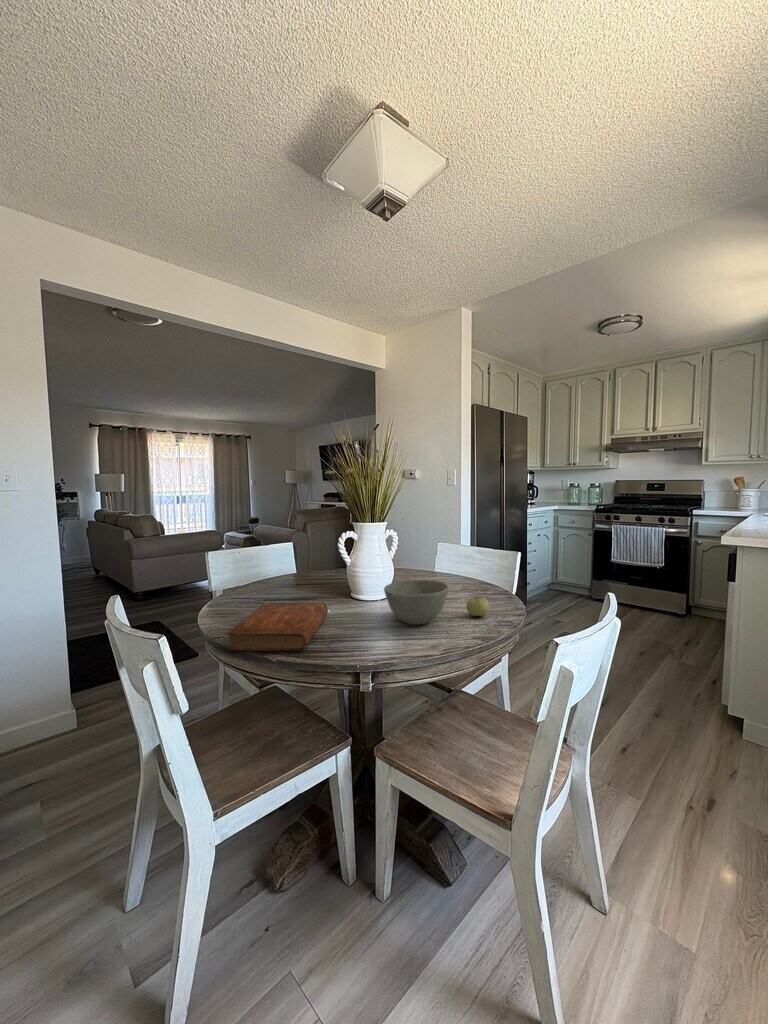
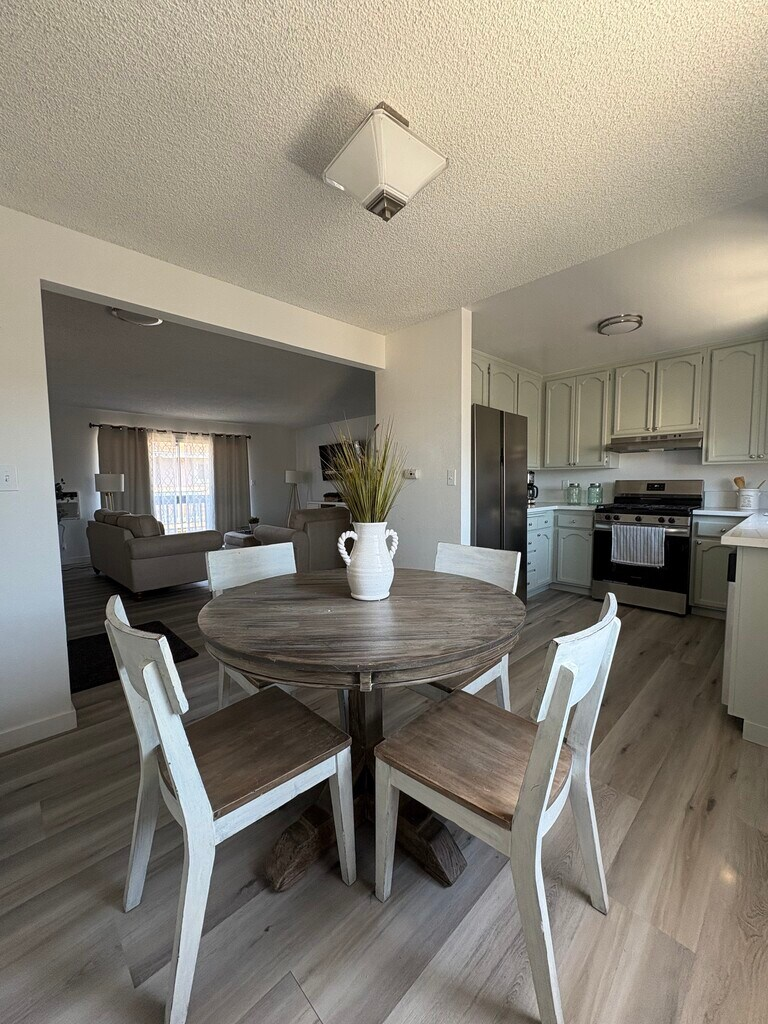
- bowl (416, 603)
- bible (283, 624)
- apple (479, 605)
